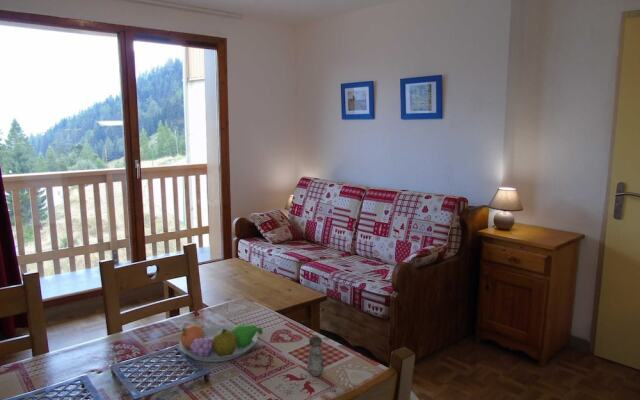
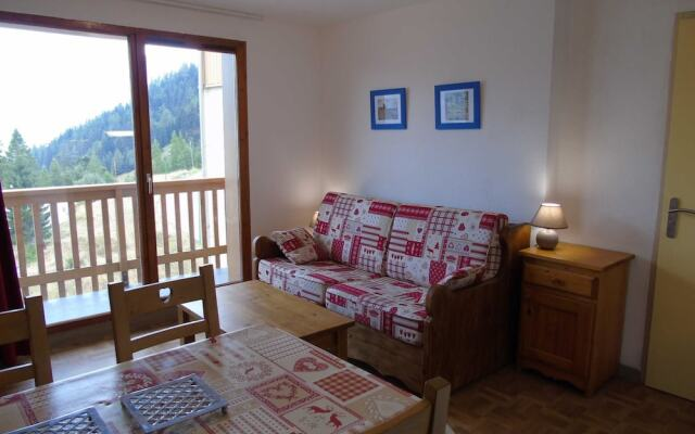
- salt shaker (315, 355)
- fruit bowl (221, 333)
